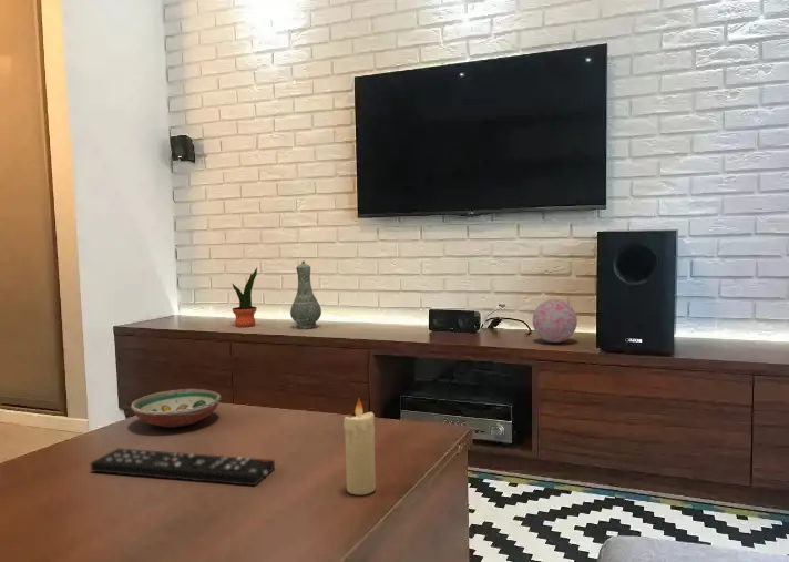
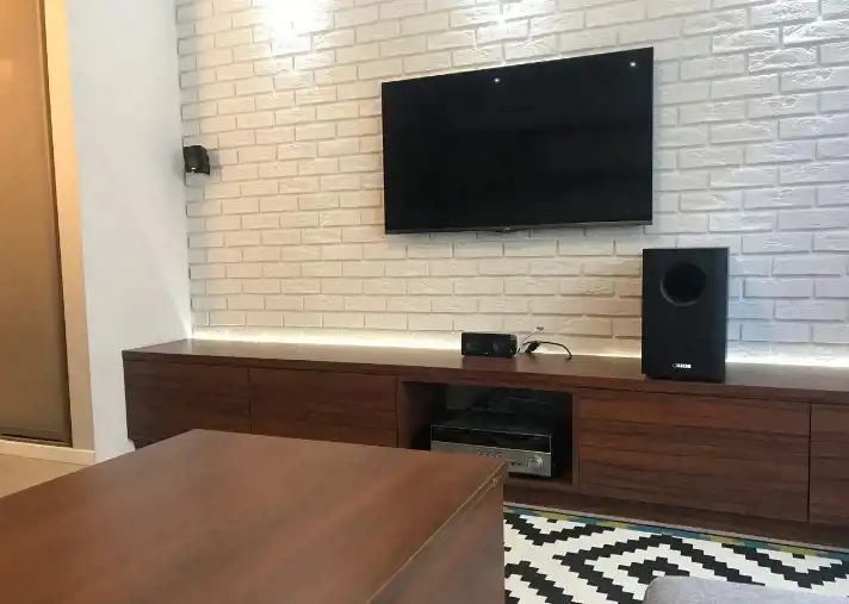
- potted plant (246, 296)
- candle (359, 443)
- vase (305, 294)
- remote control (183, 464)
- decorative bowl (176, 410)
- decorative orb (554, 320)
